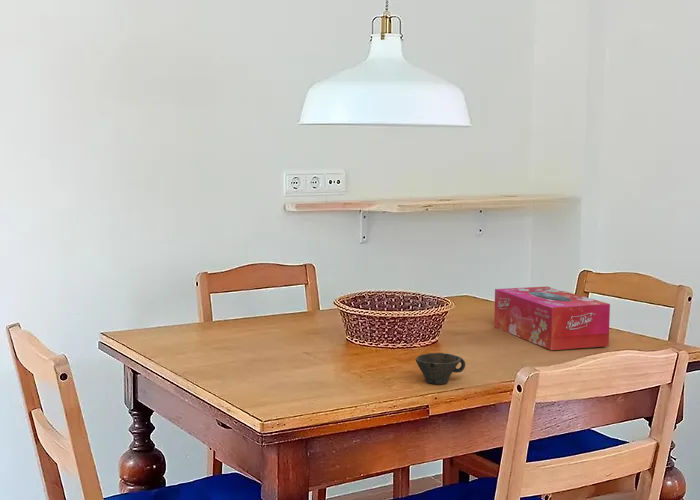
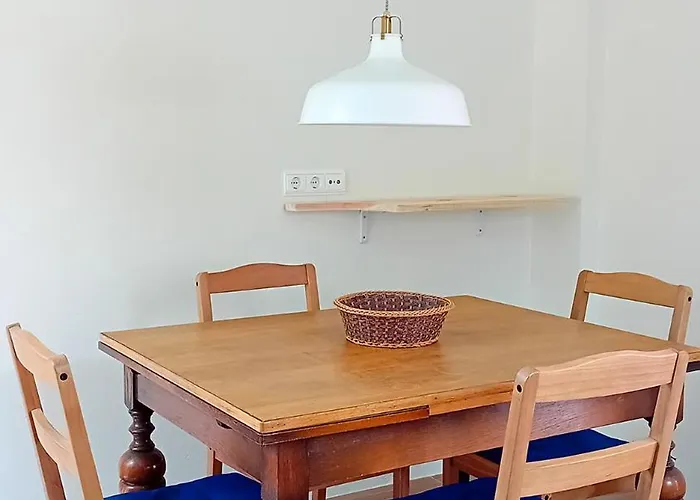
- cup (440, 369)
- tissue box (548, 316)
